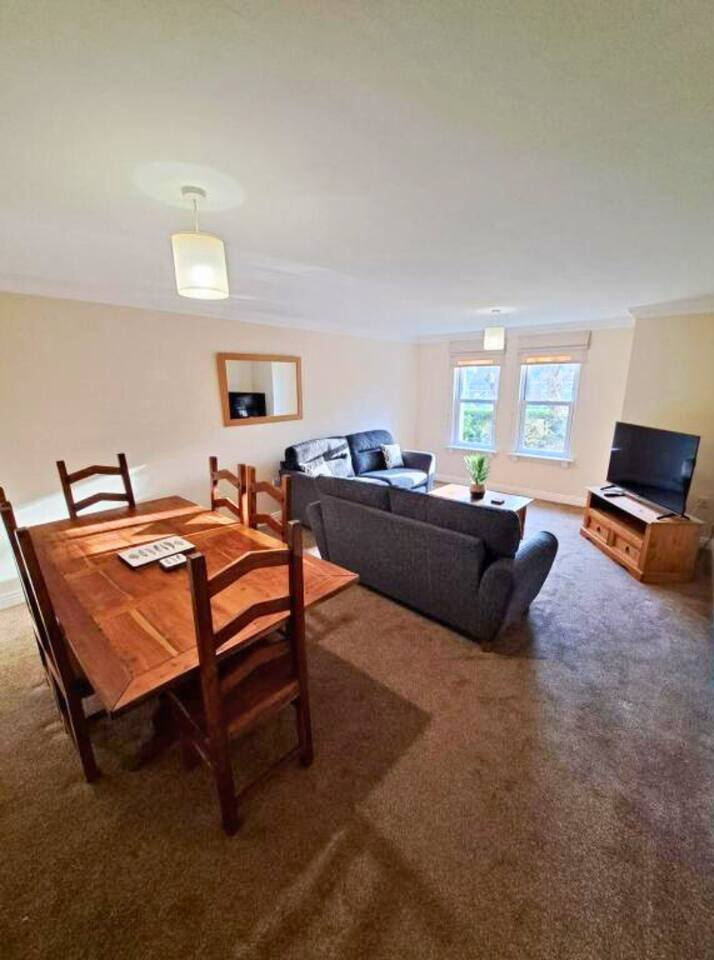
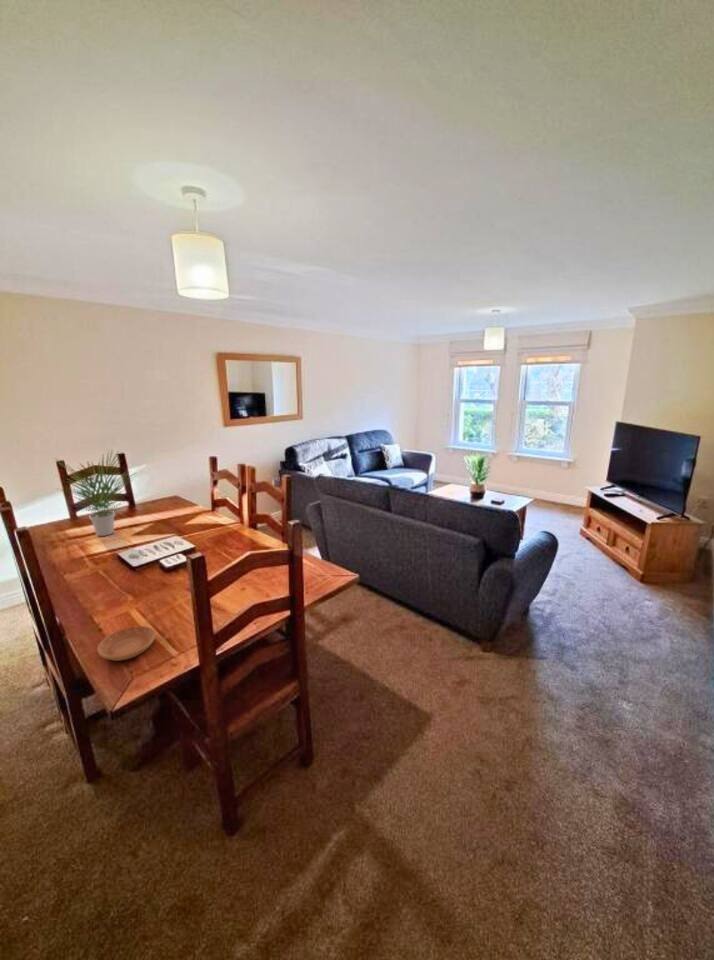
+ potted plant (99, 494)
+ saucer (127, 644)
